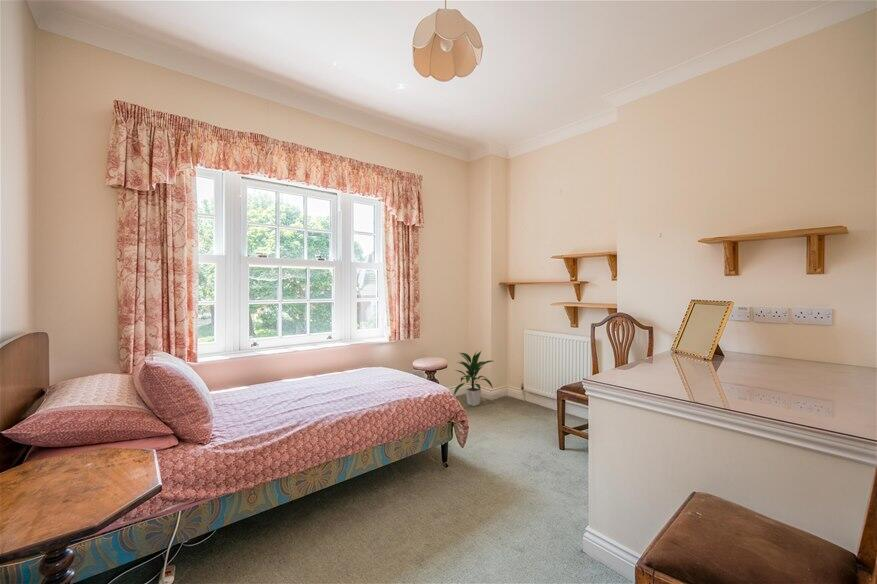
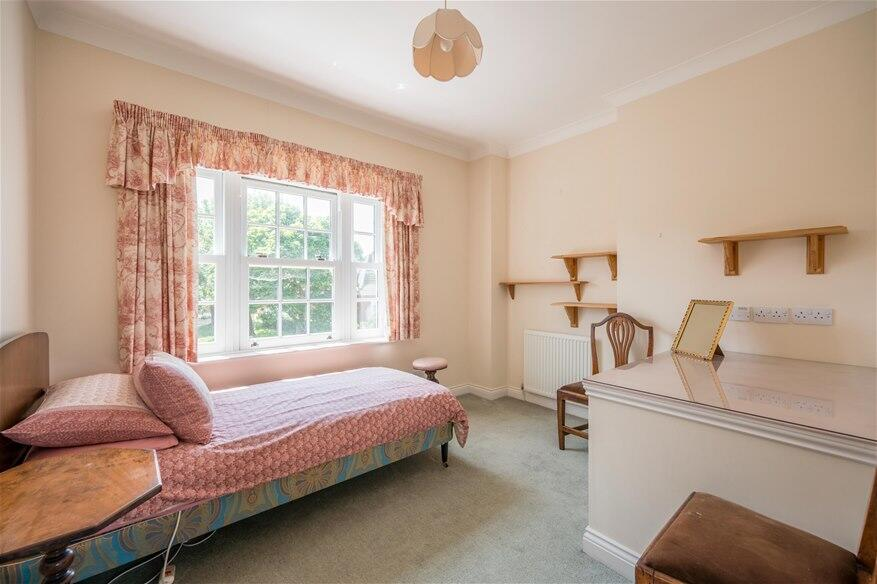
- indoor plant (471, 376)
